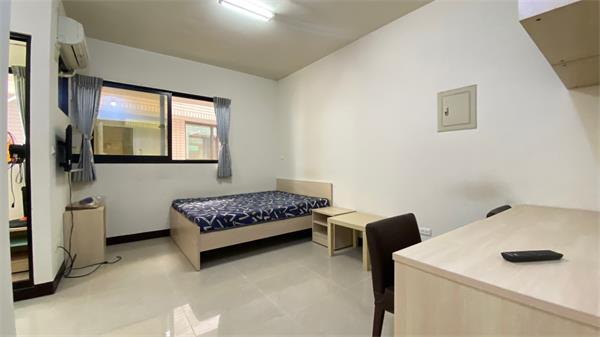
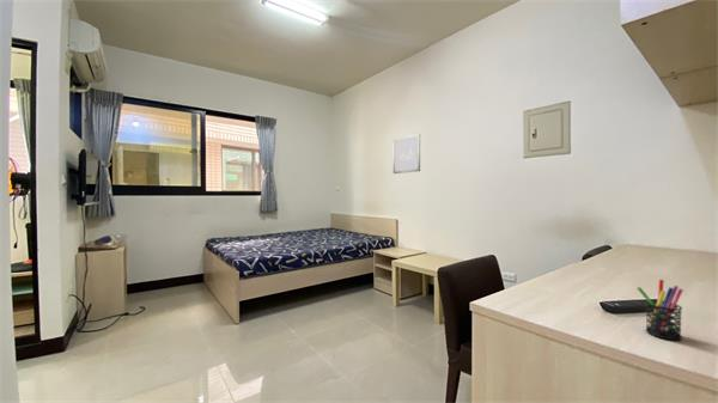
+ pen holder (658, 306)
+ wall art (406, 154)
